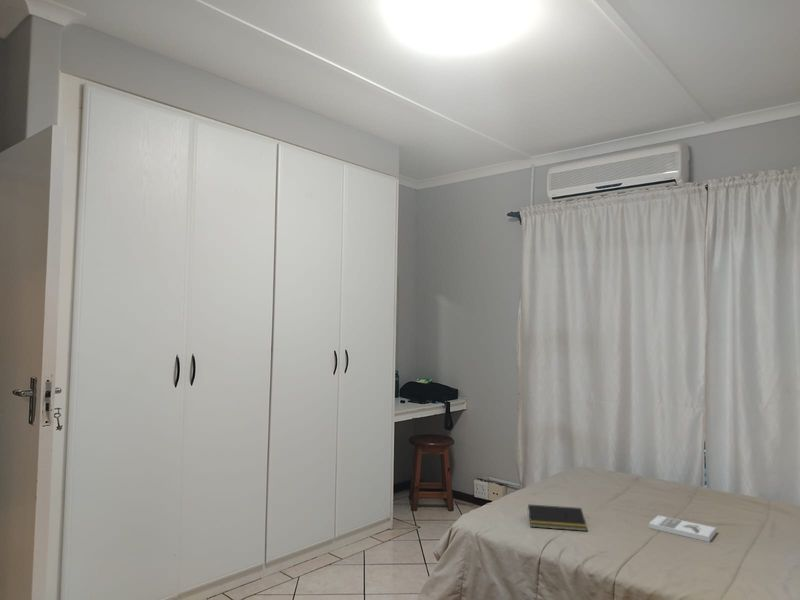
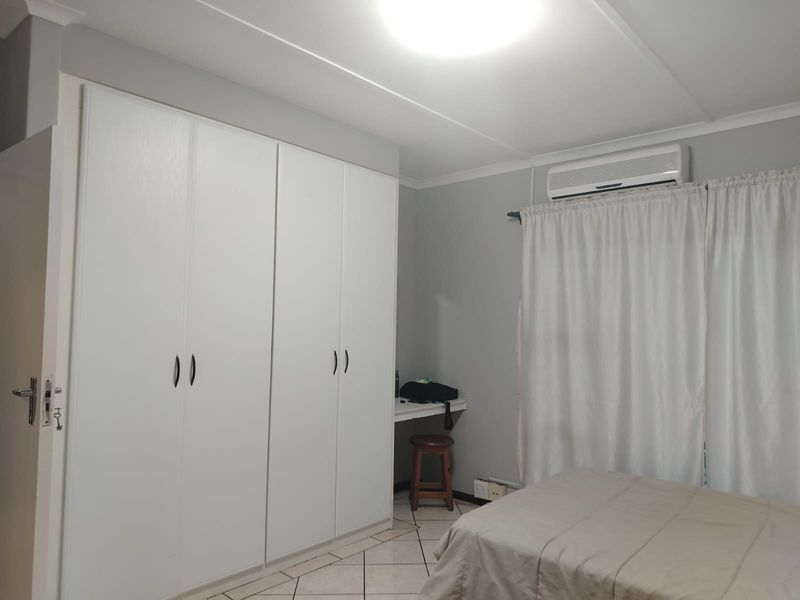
- book (682, 527)
- notepad (556, 517)
